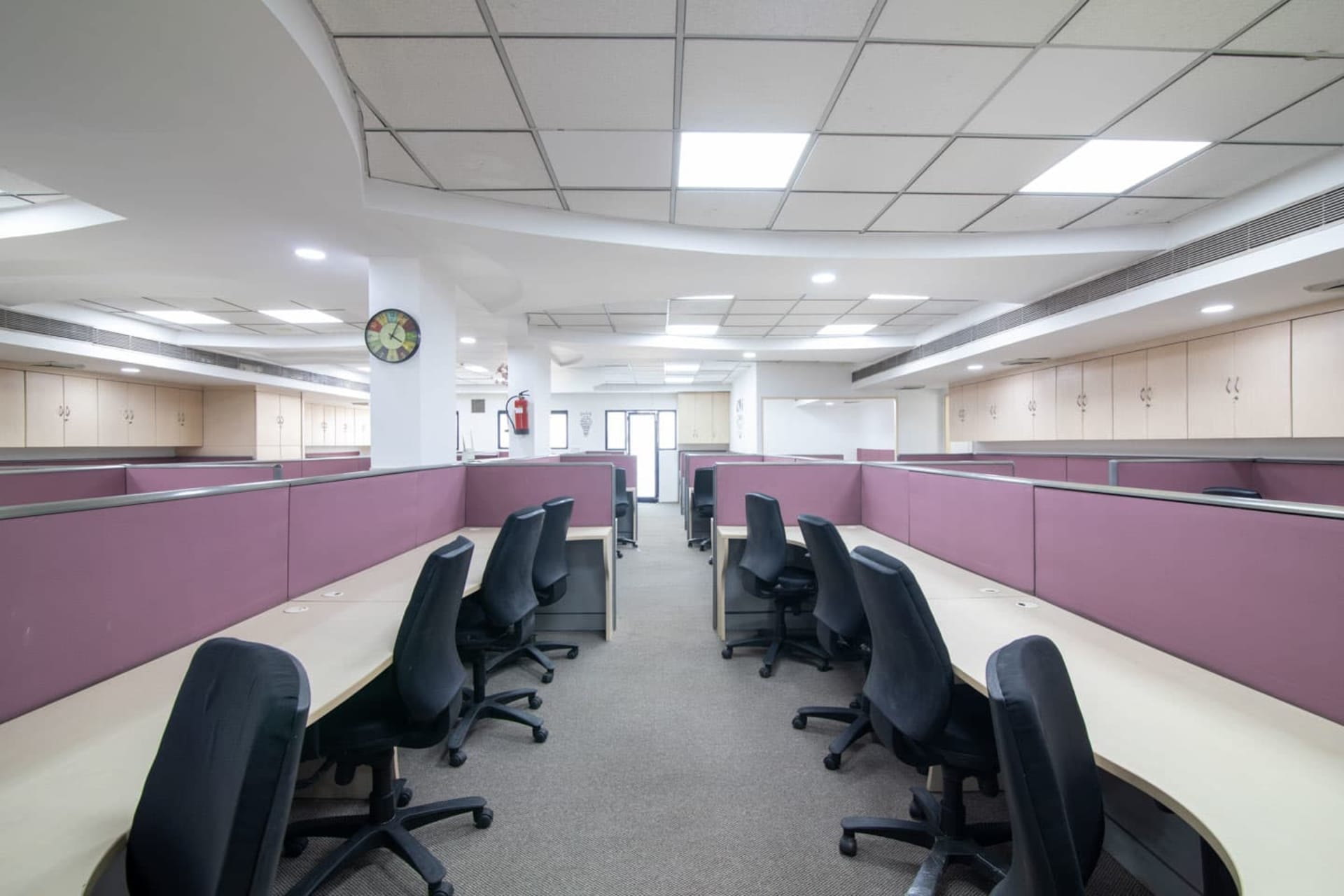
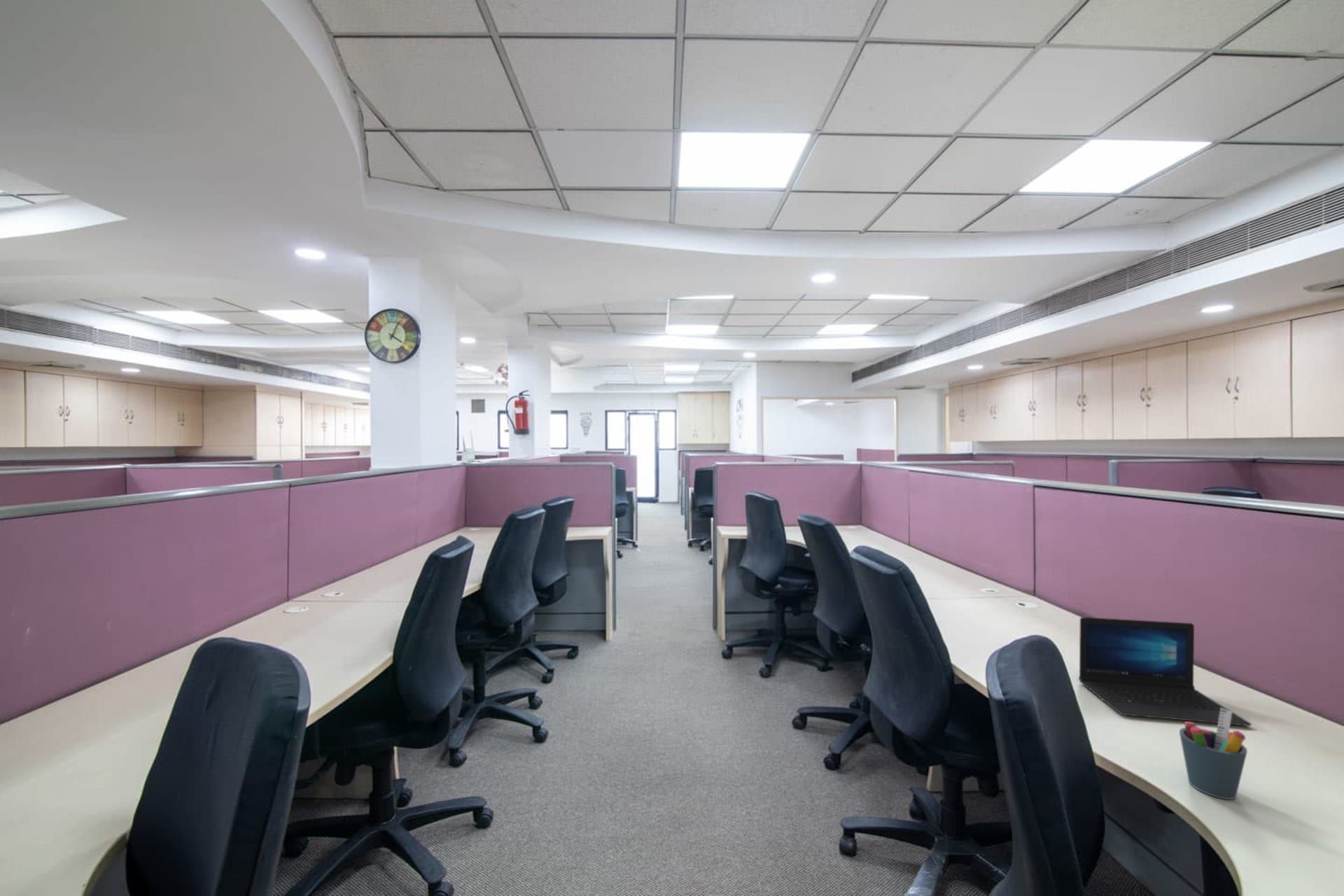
+ pen holder (1212, 751)
+ laptop (1157, 666)
